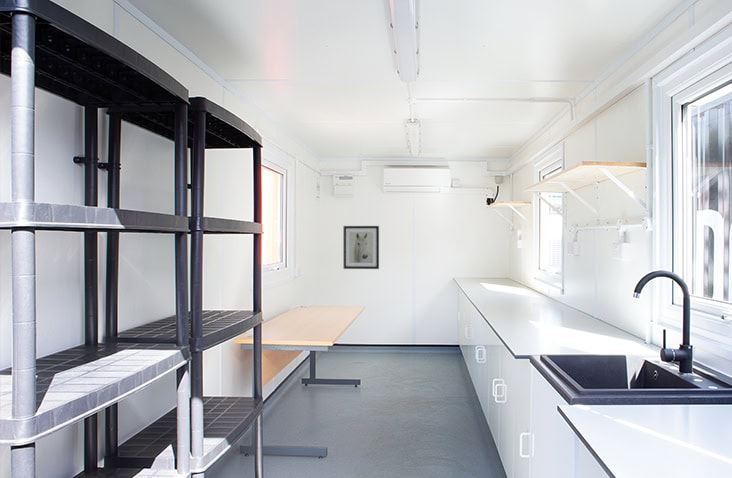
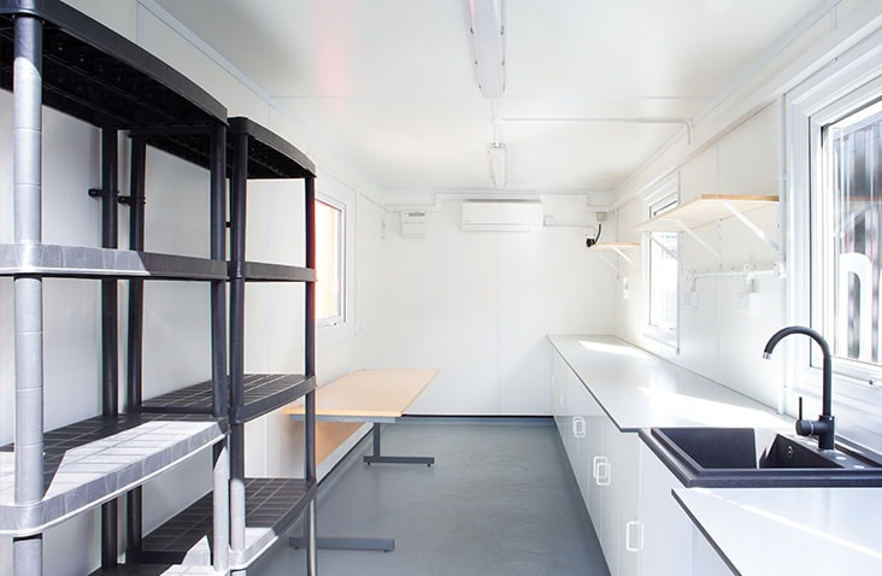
- wall art (361, 247)
